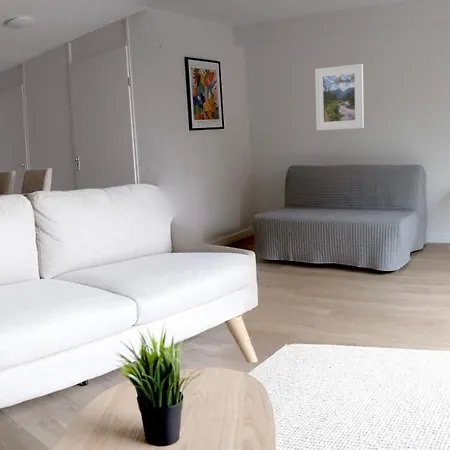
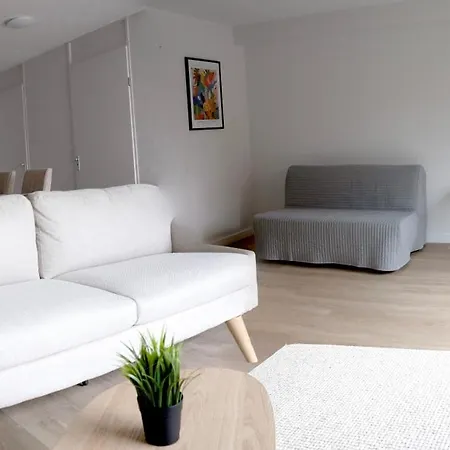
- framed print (339, 98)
